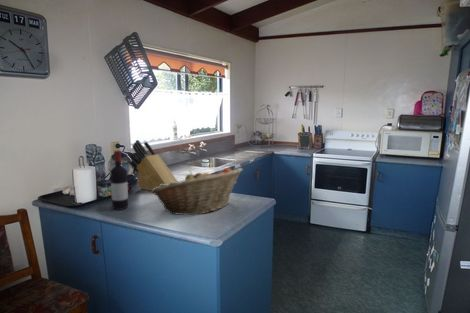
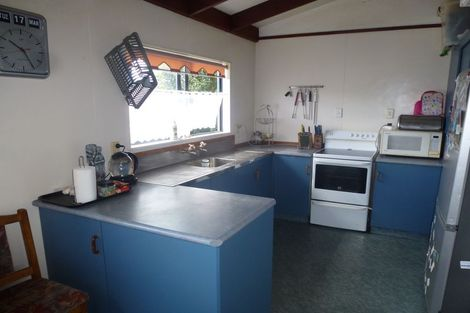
- fruit basket (199, 187)
- knife block (153, 165)
- wine bottle (119, 179)
